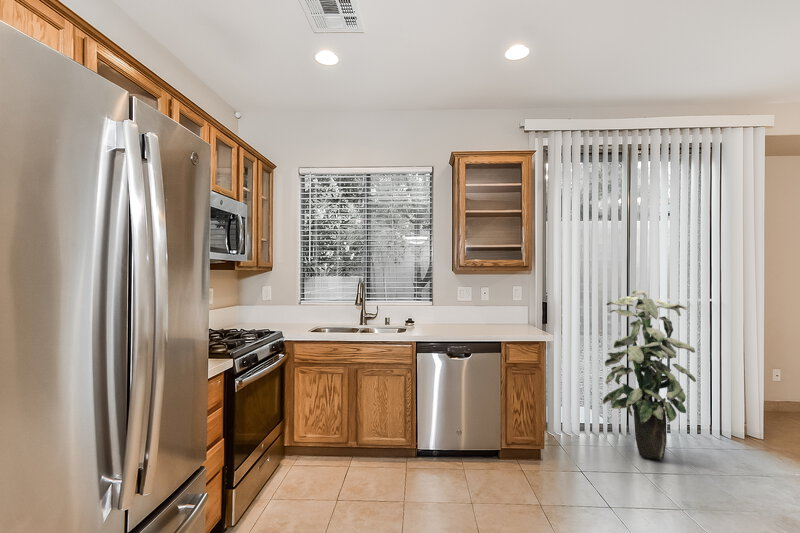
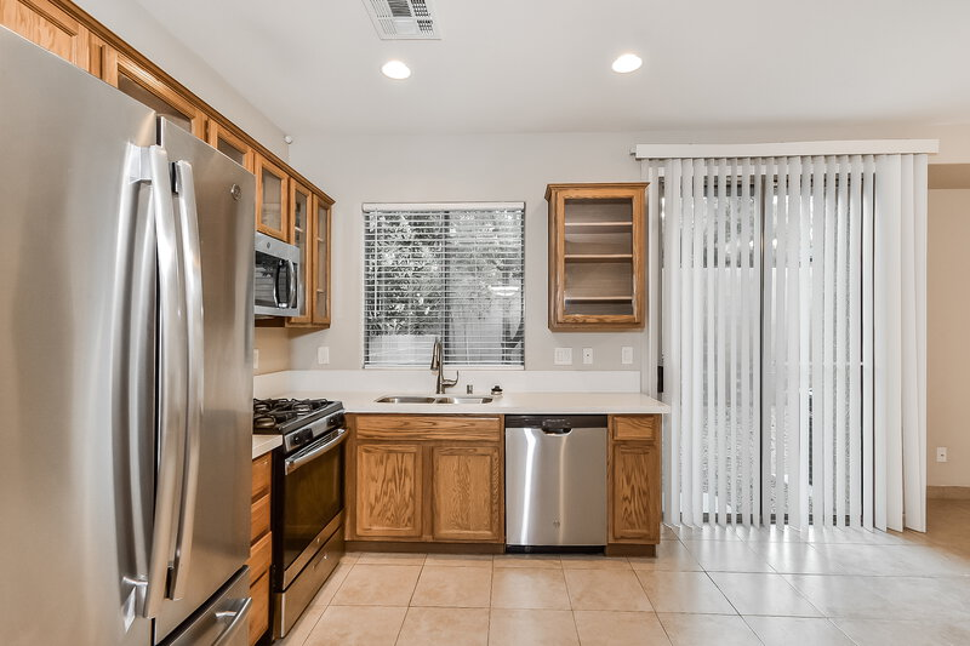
- indoor plant (644, 371)
